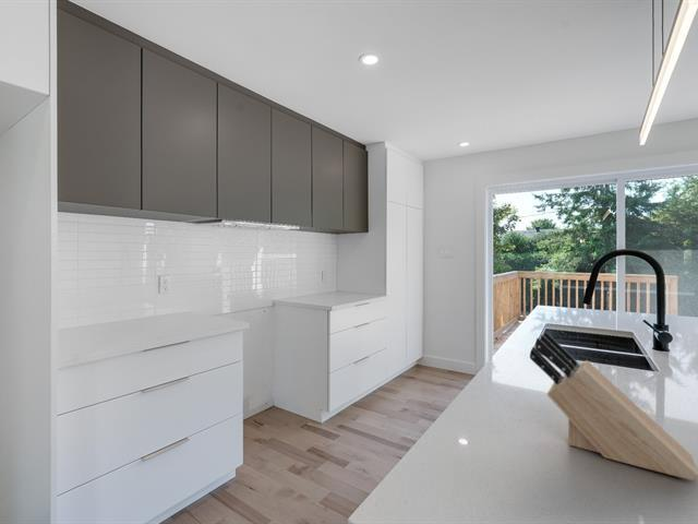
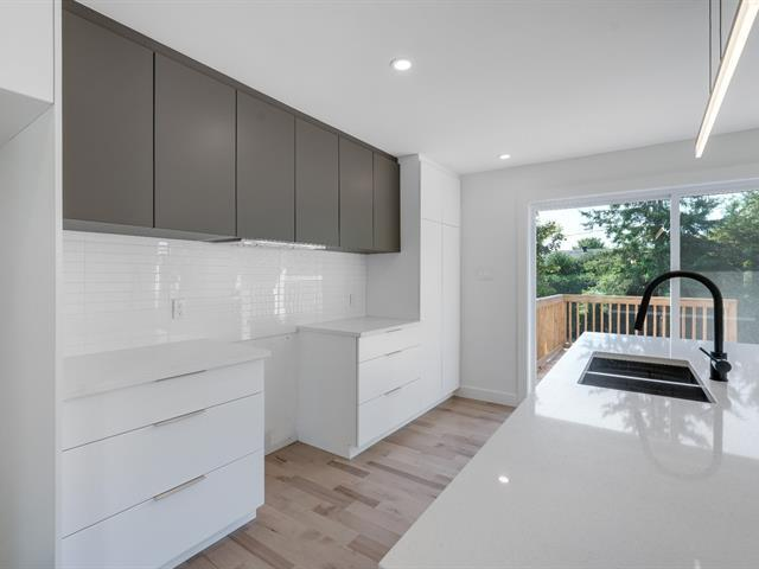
- knife block (603, 394)
